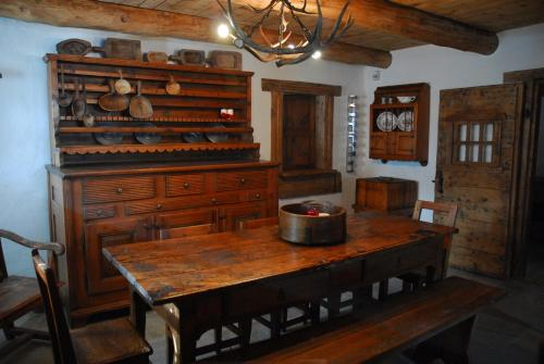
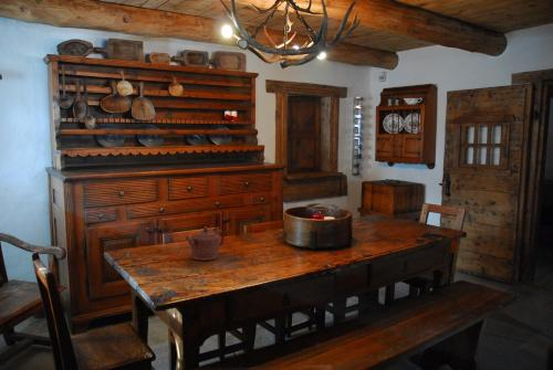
+ teapot (205, 241)
